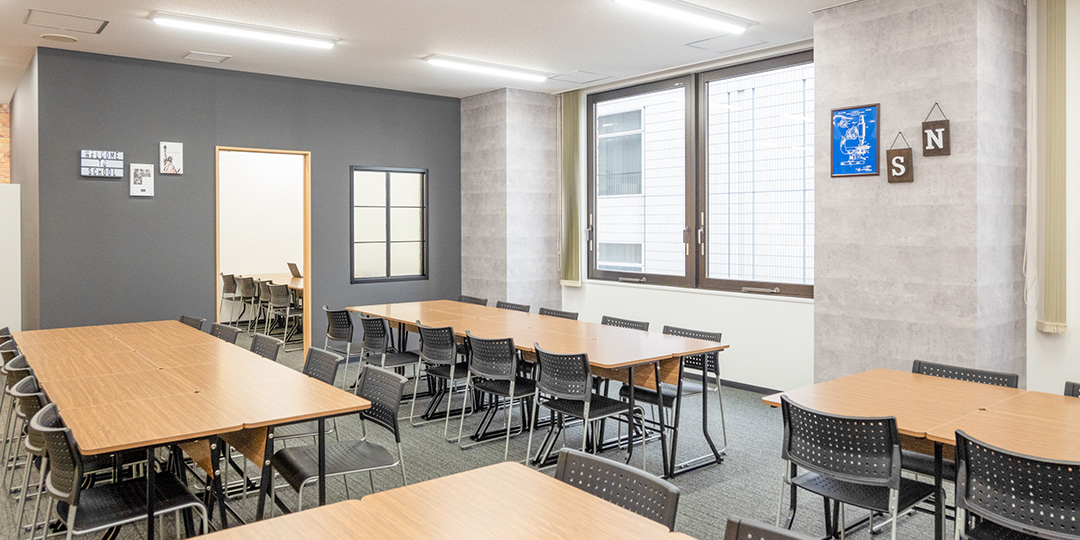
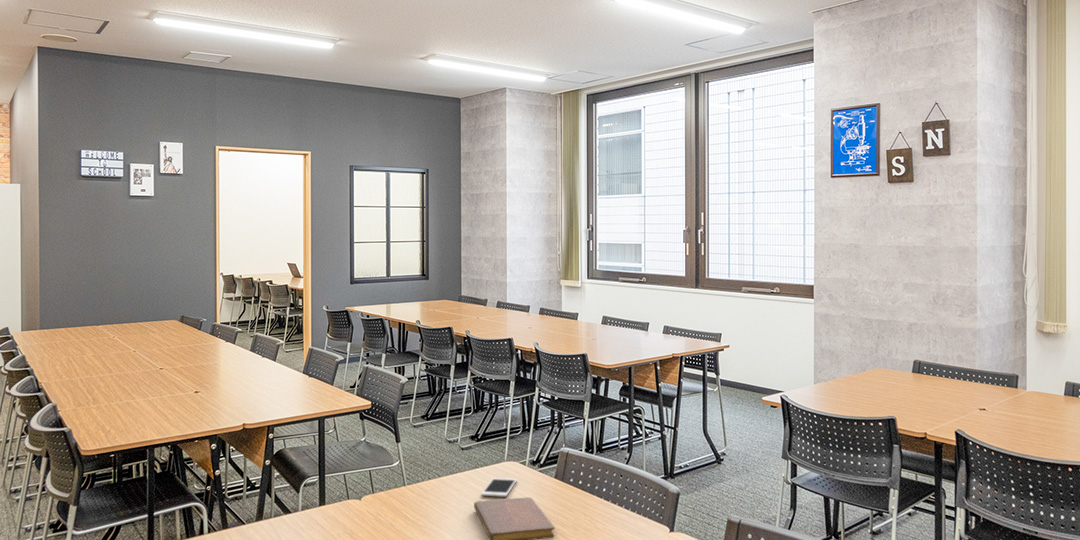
+ cell phone (499, 487)
+ notebook (512, 518)
